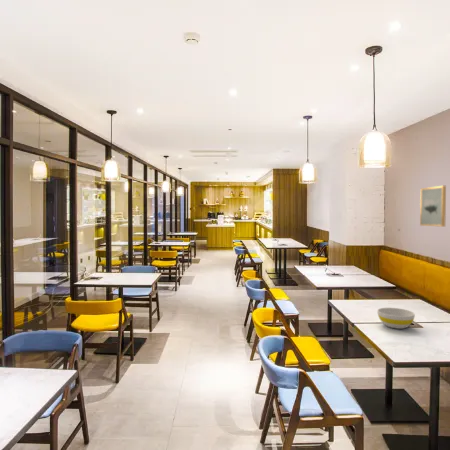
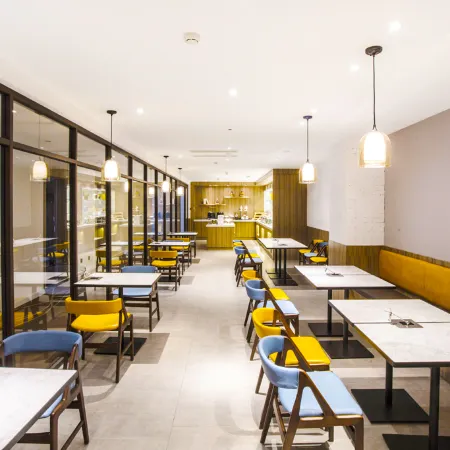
- bowl (395, 318)
- wall art (432, 206)
